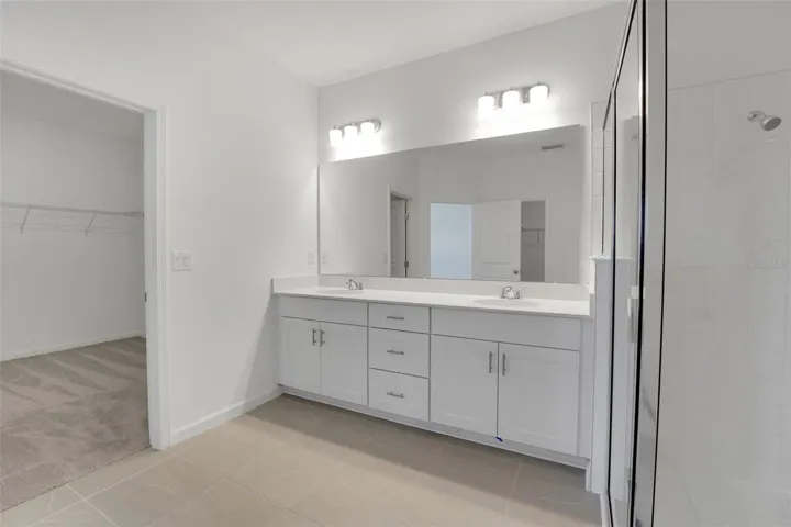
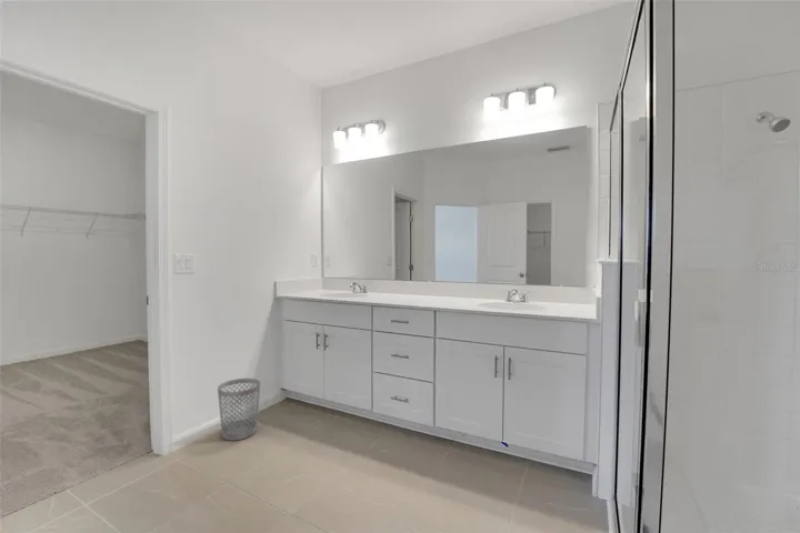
+ wastebasket (239, 409)
